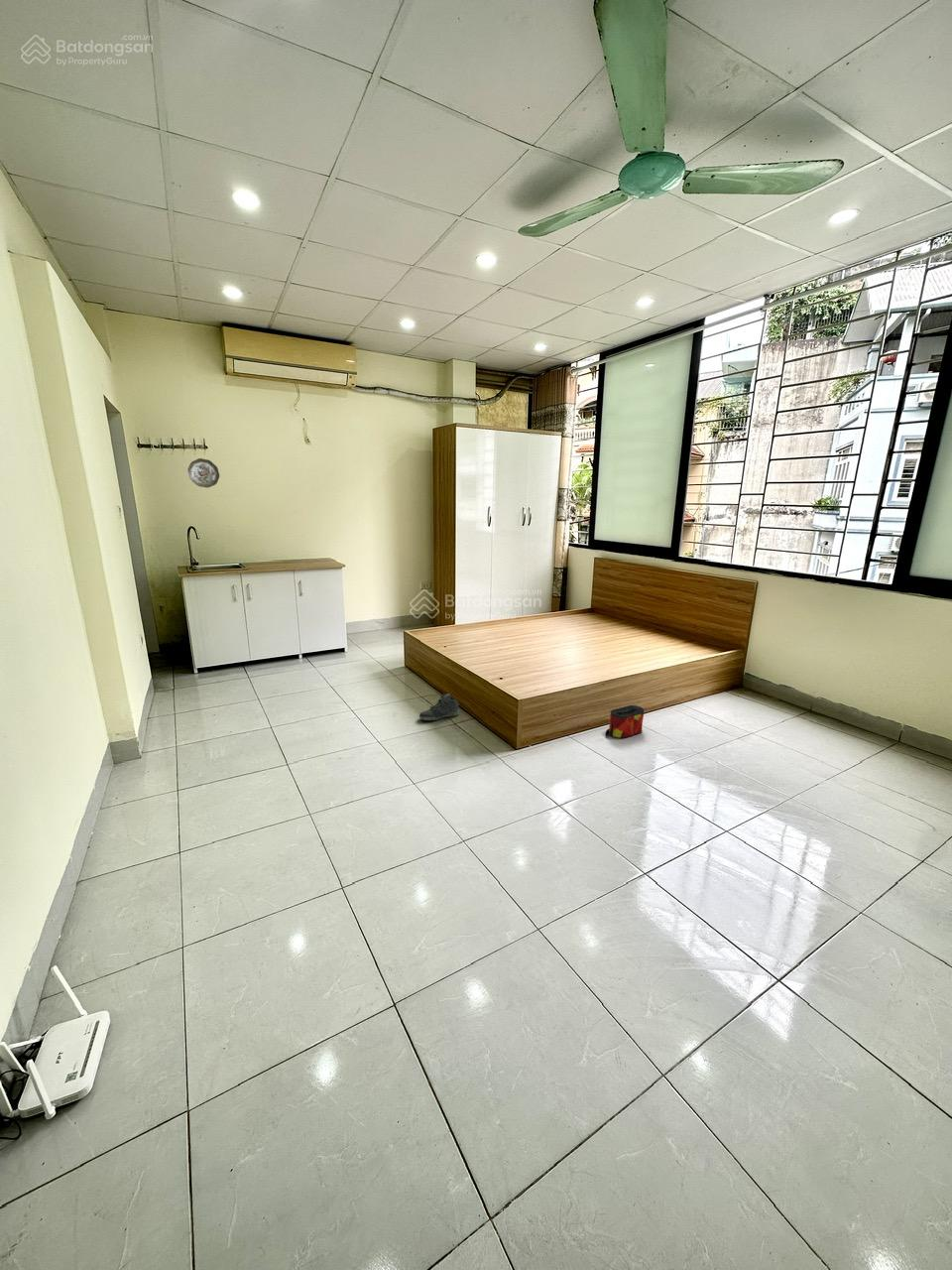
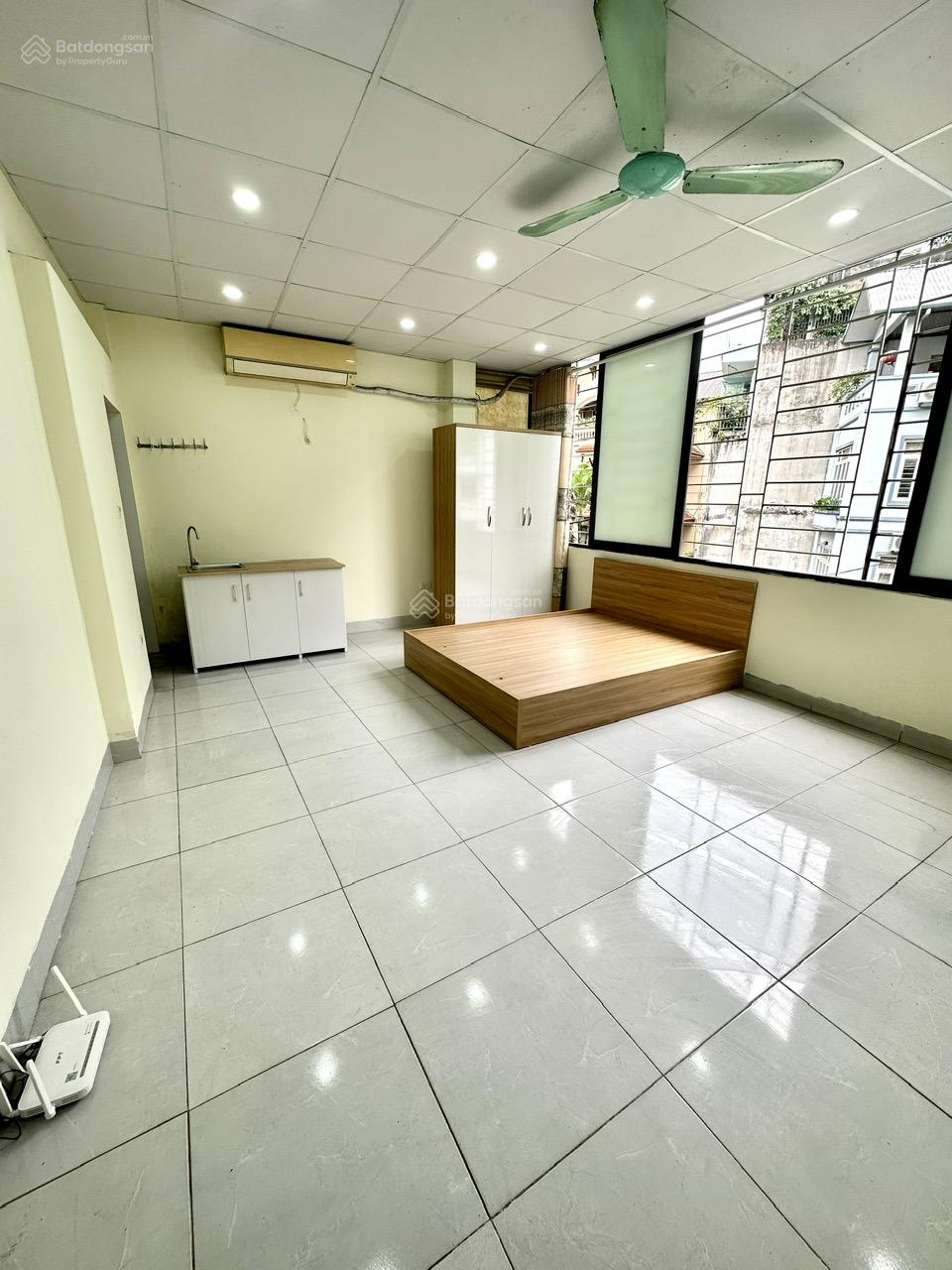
- bag (625, 720)
- sneaker (438, 705)
- decorative plate (203, 472)
